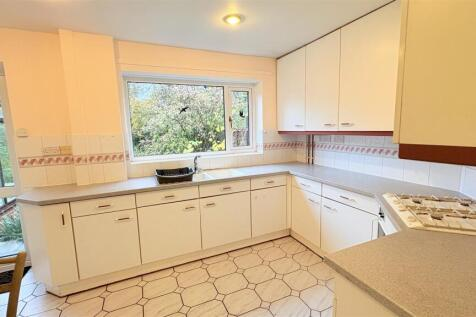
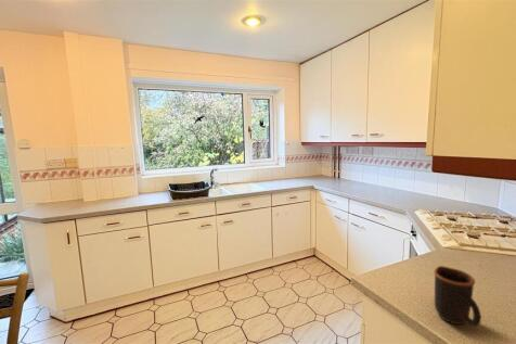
+ mug (457, 300)
